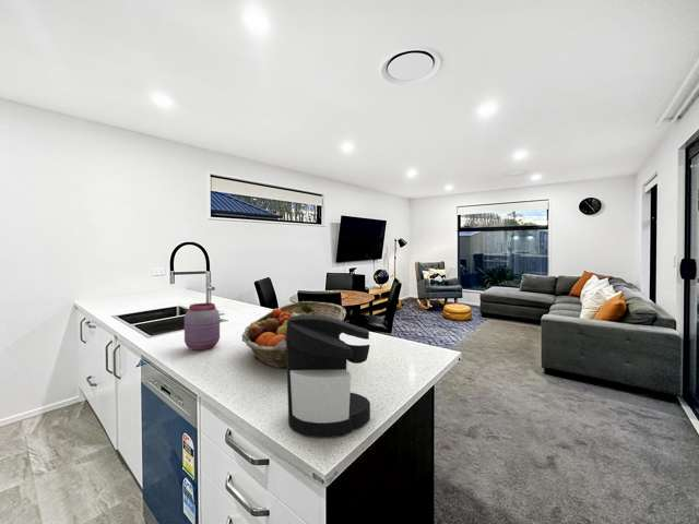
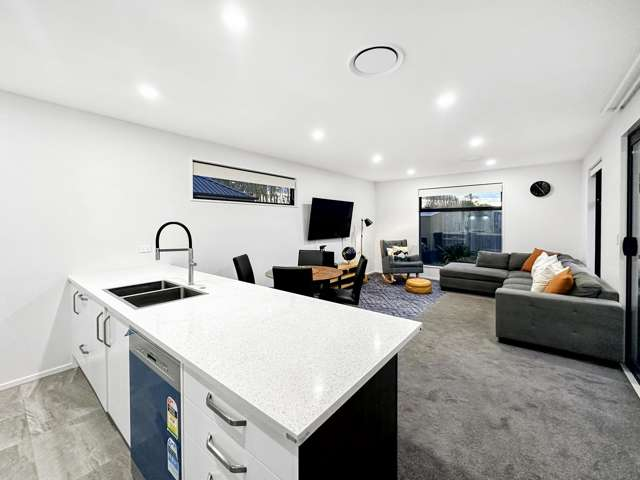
- jar (202, 325)
- coffee maker (331, 366)
- fruit basket (286, 326)
